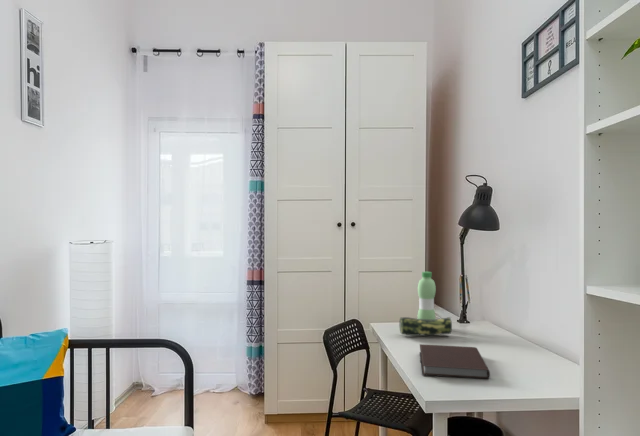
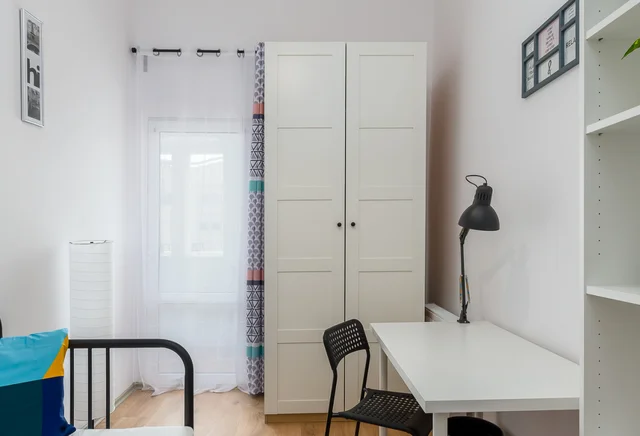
- pencil case (426, 326)
- water bottle (426, 299)
- notebook (451, 360)
